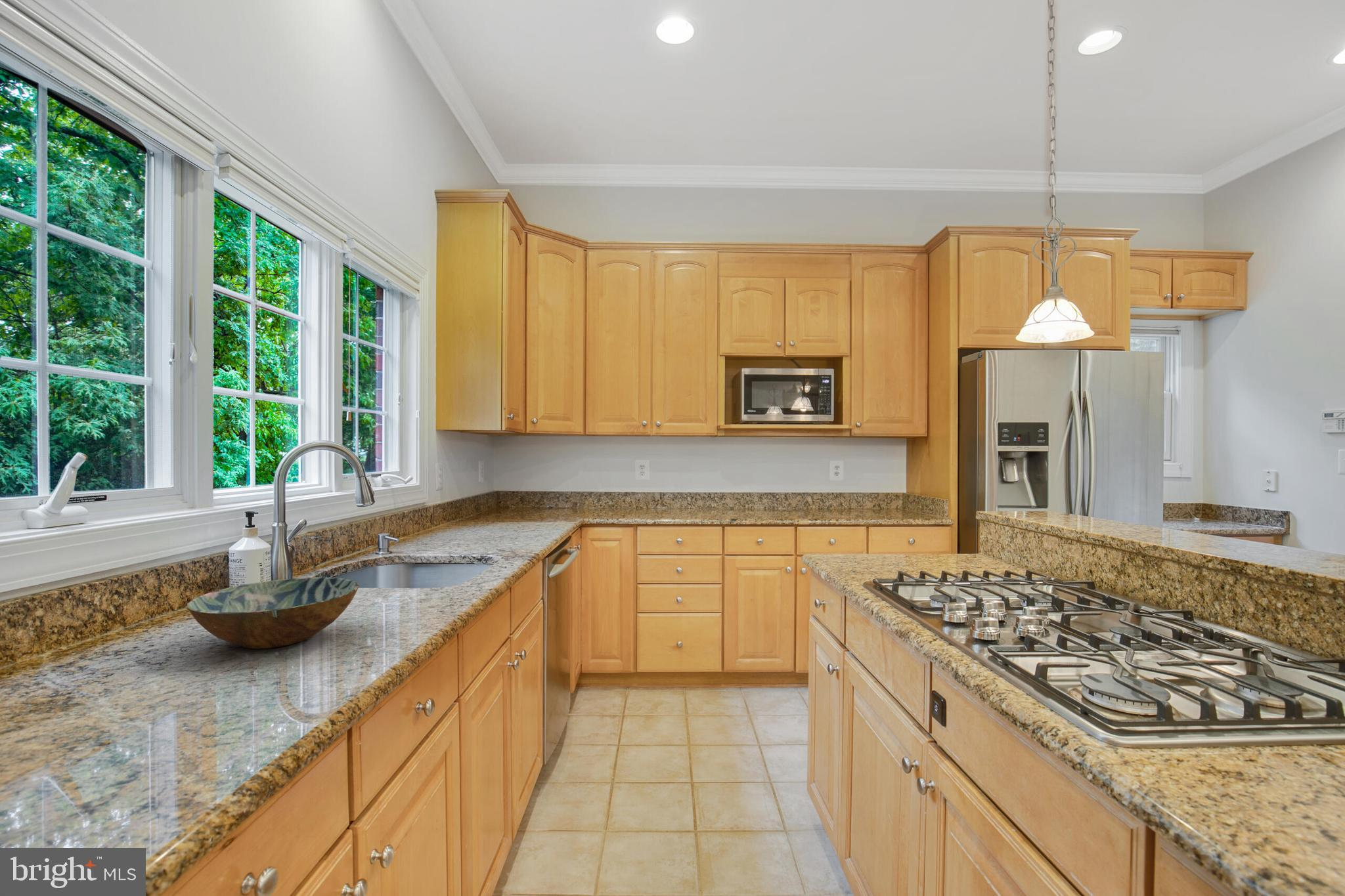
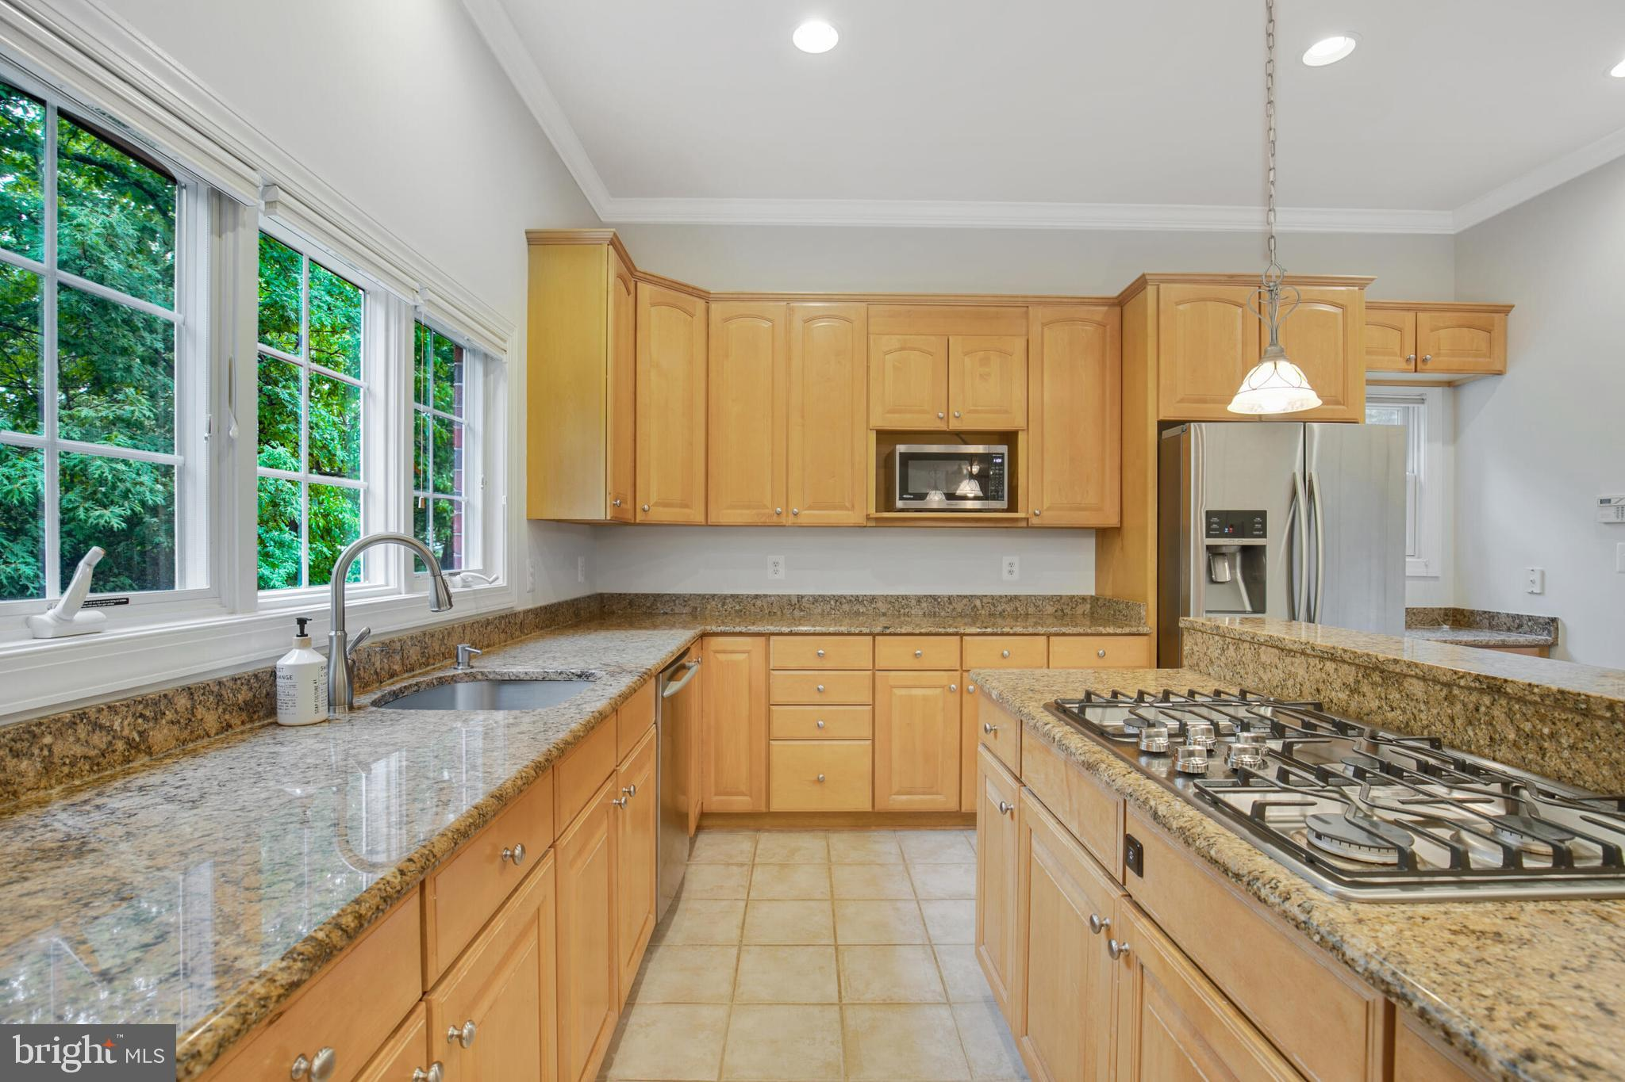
- bowl (278, 615)
